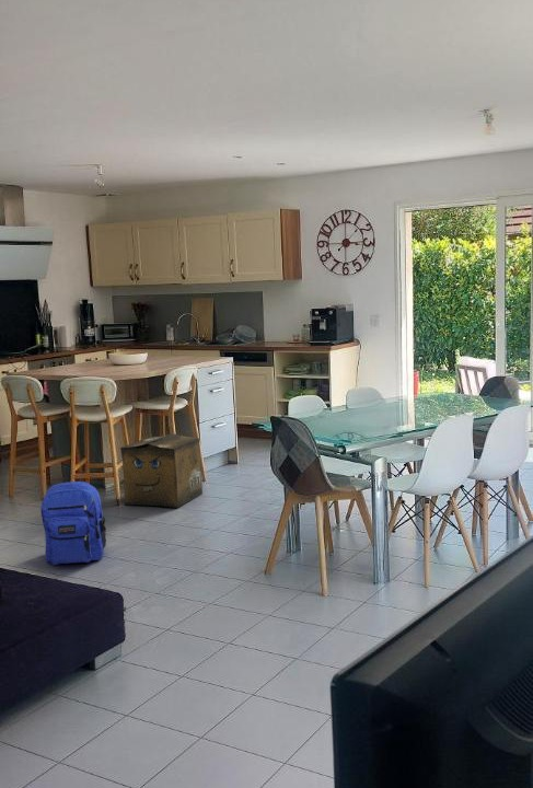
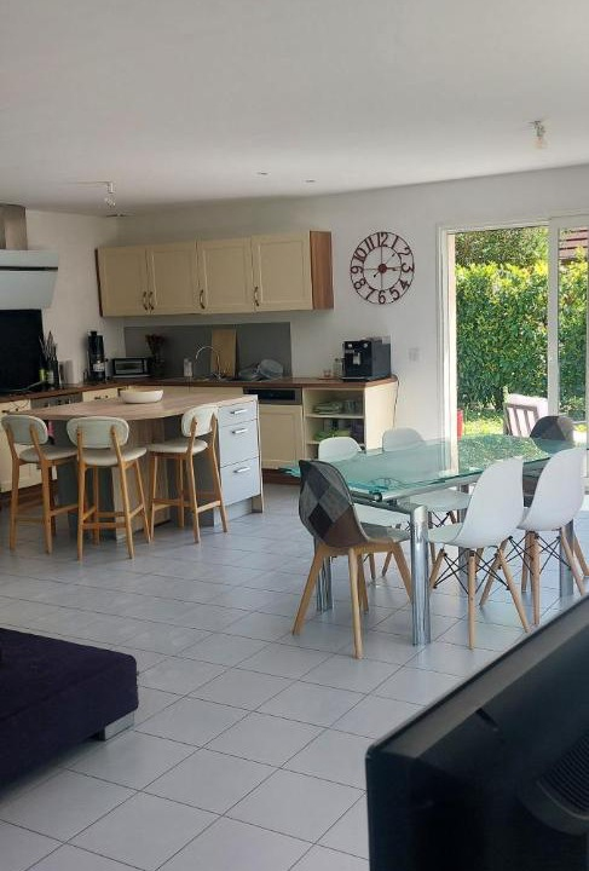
- backpack (73, 522)
- cardboard box (162, 468)
